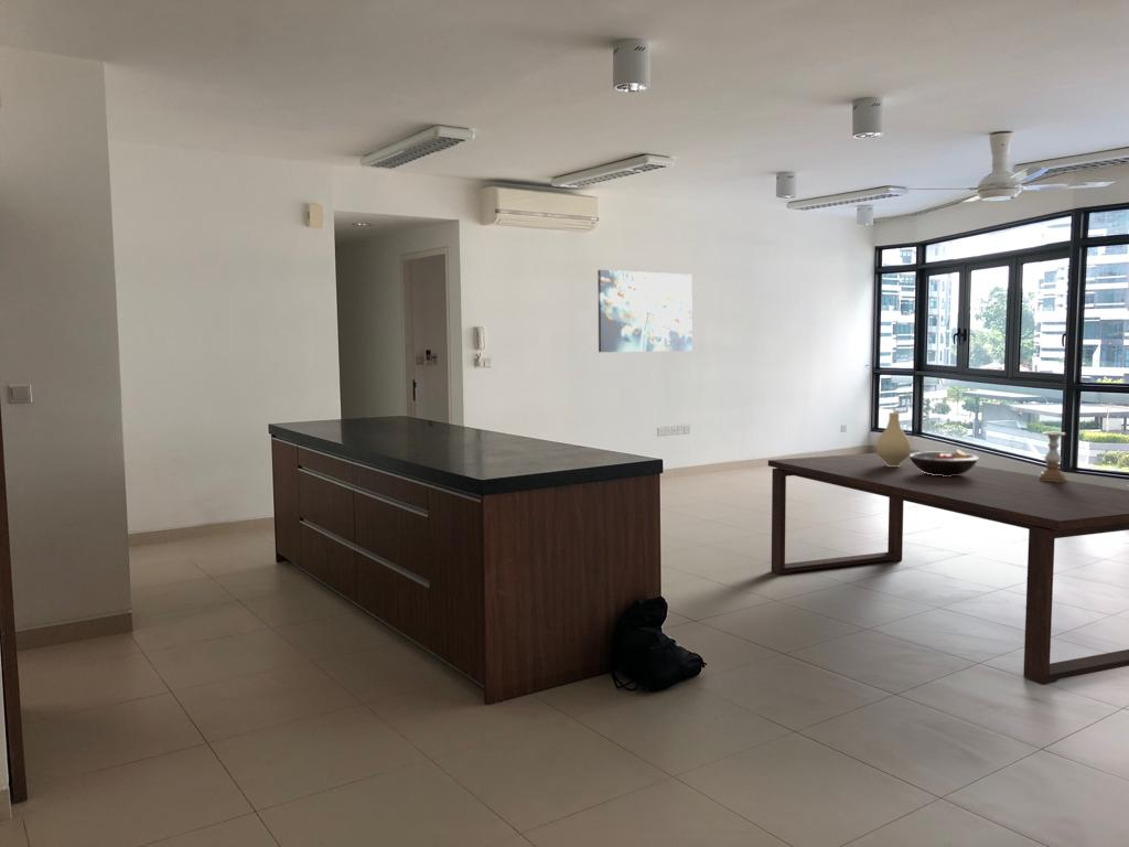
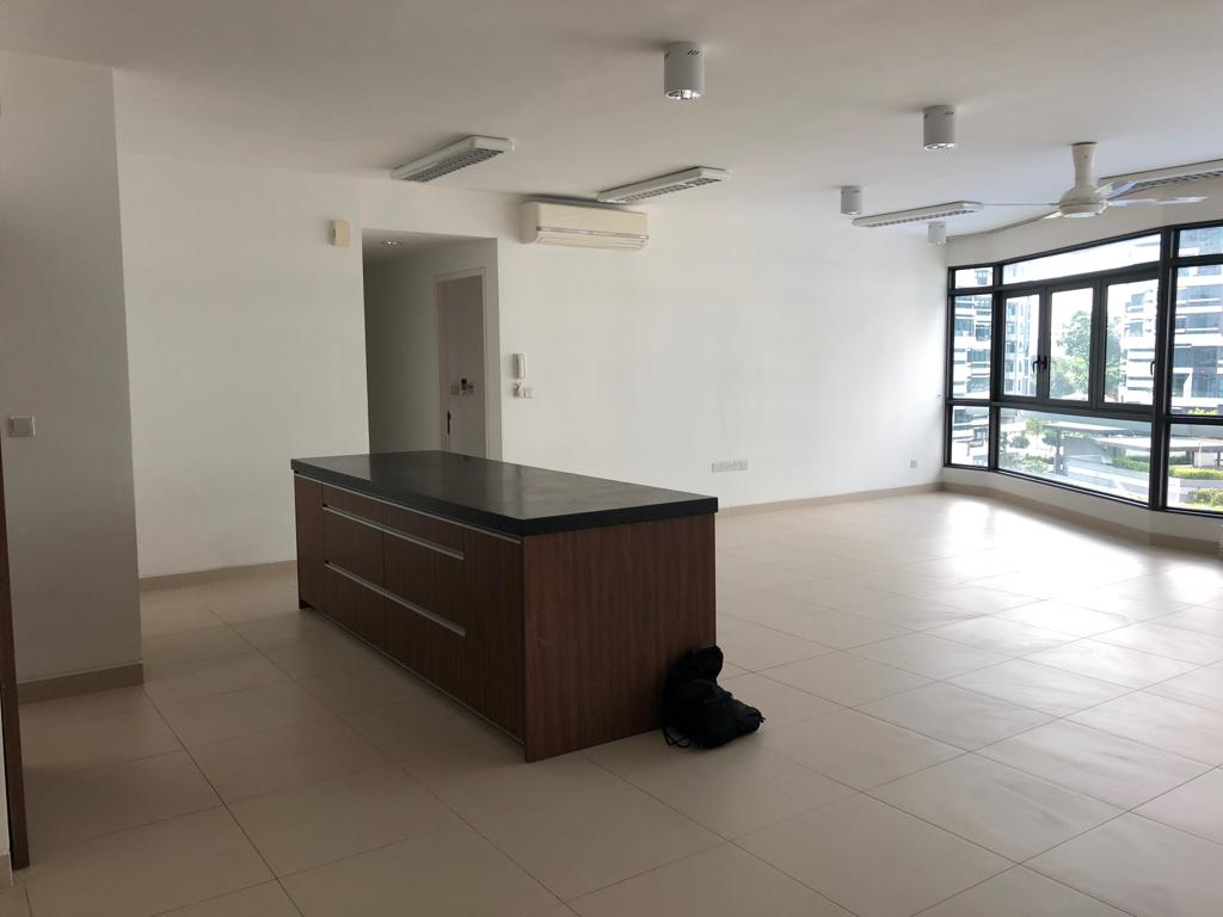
- dining table (959, 513)
- candle holder (1053, 455)
- vase (893, 439)
- fruit bowl (943, 462)
- wall art (646, 312)
